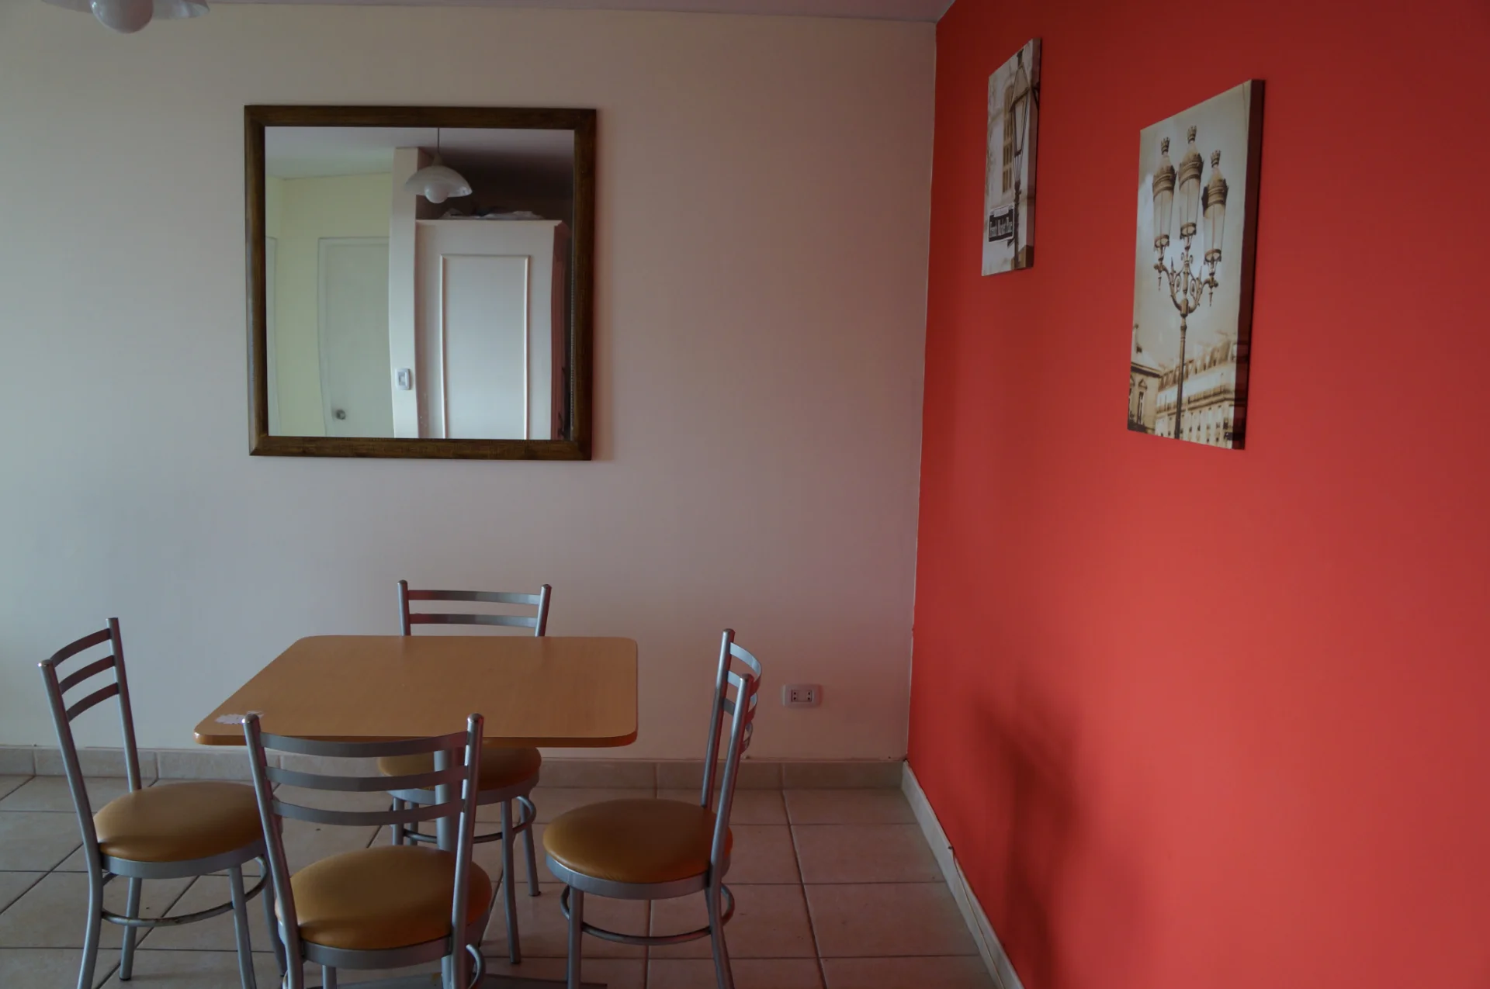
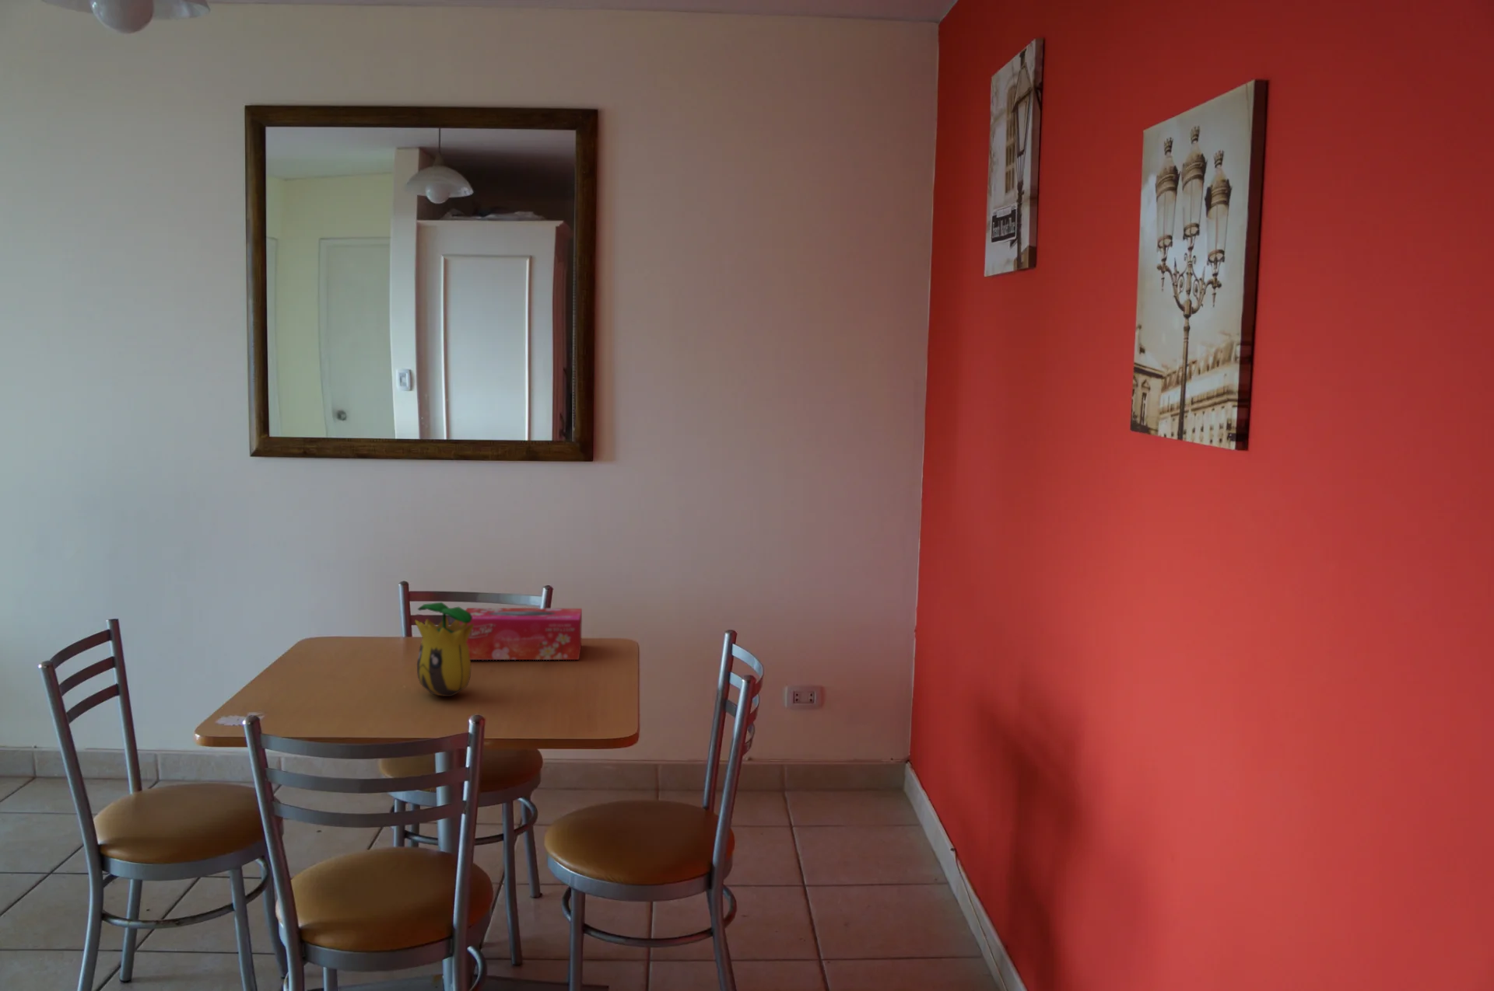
+ plant pot (444, 649)
+ tissue box (521, 633)
